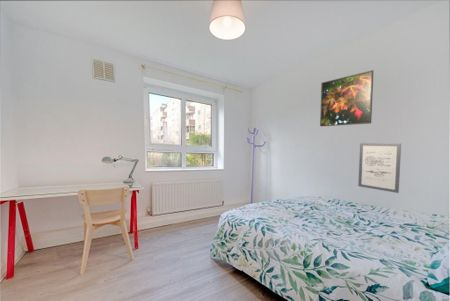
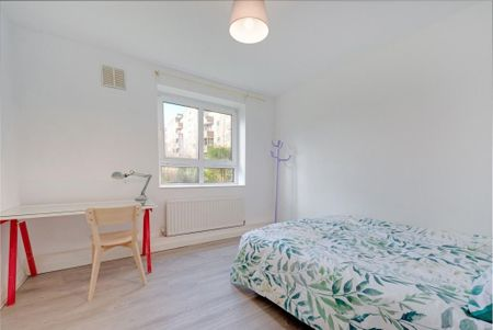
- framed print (344, 101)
- wall art (378, 166)
